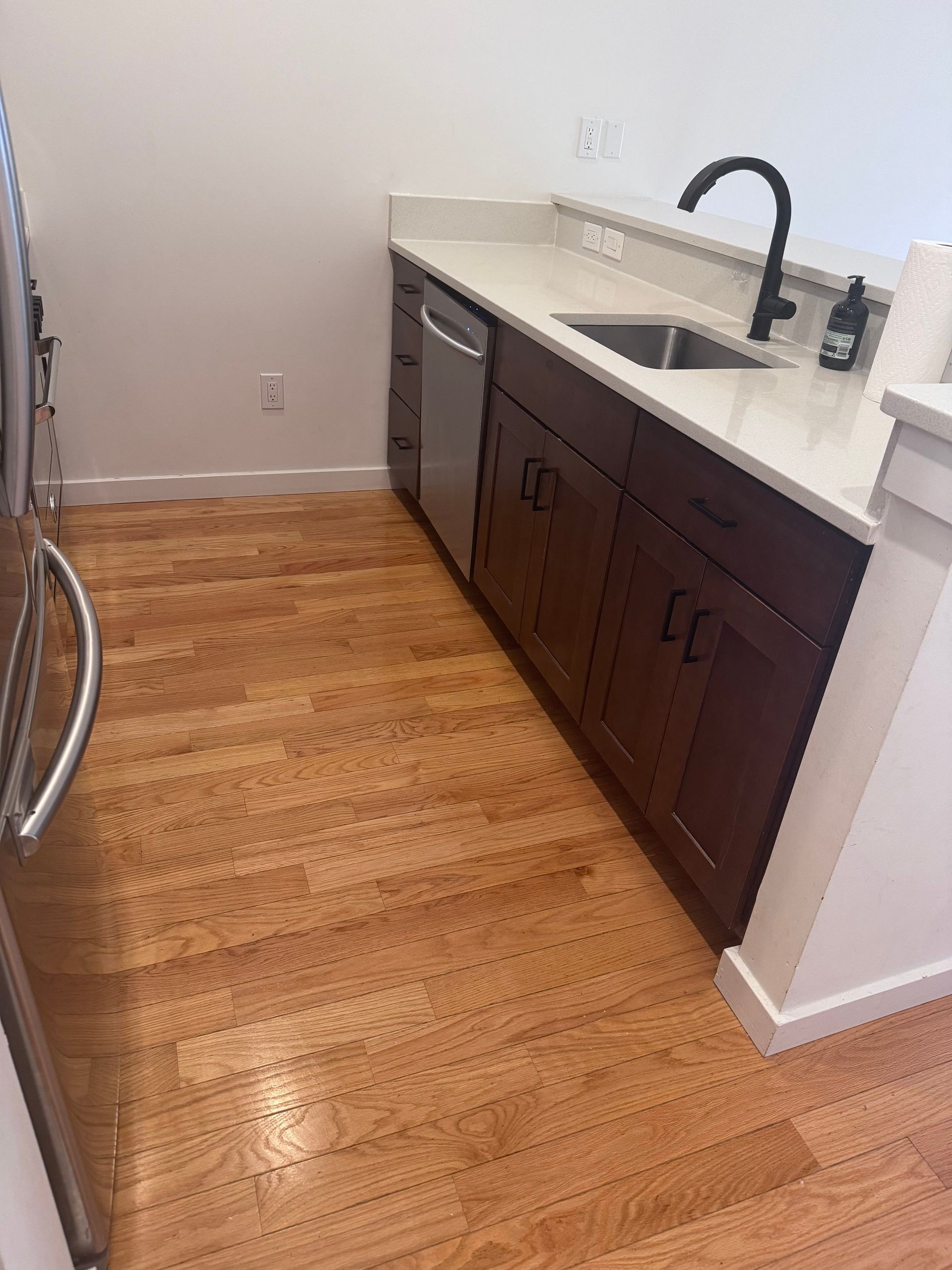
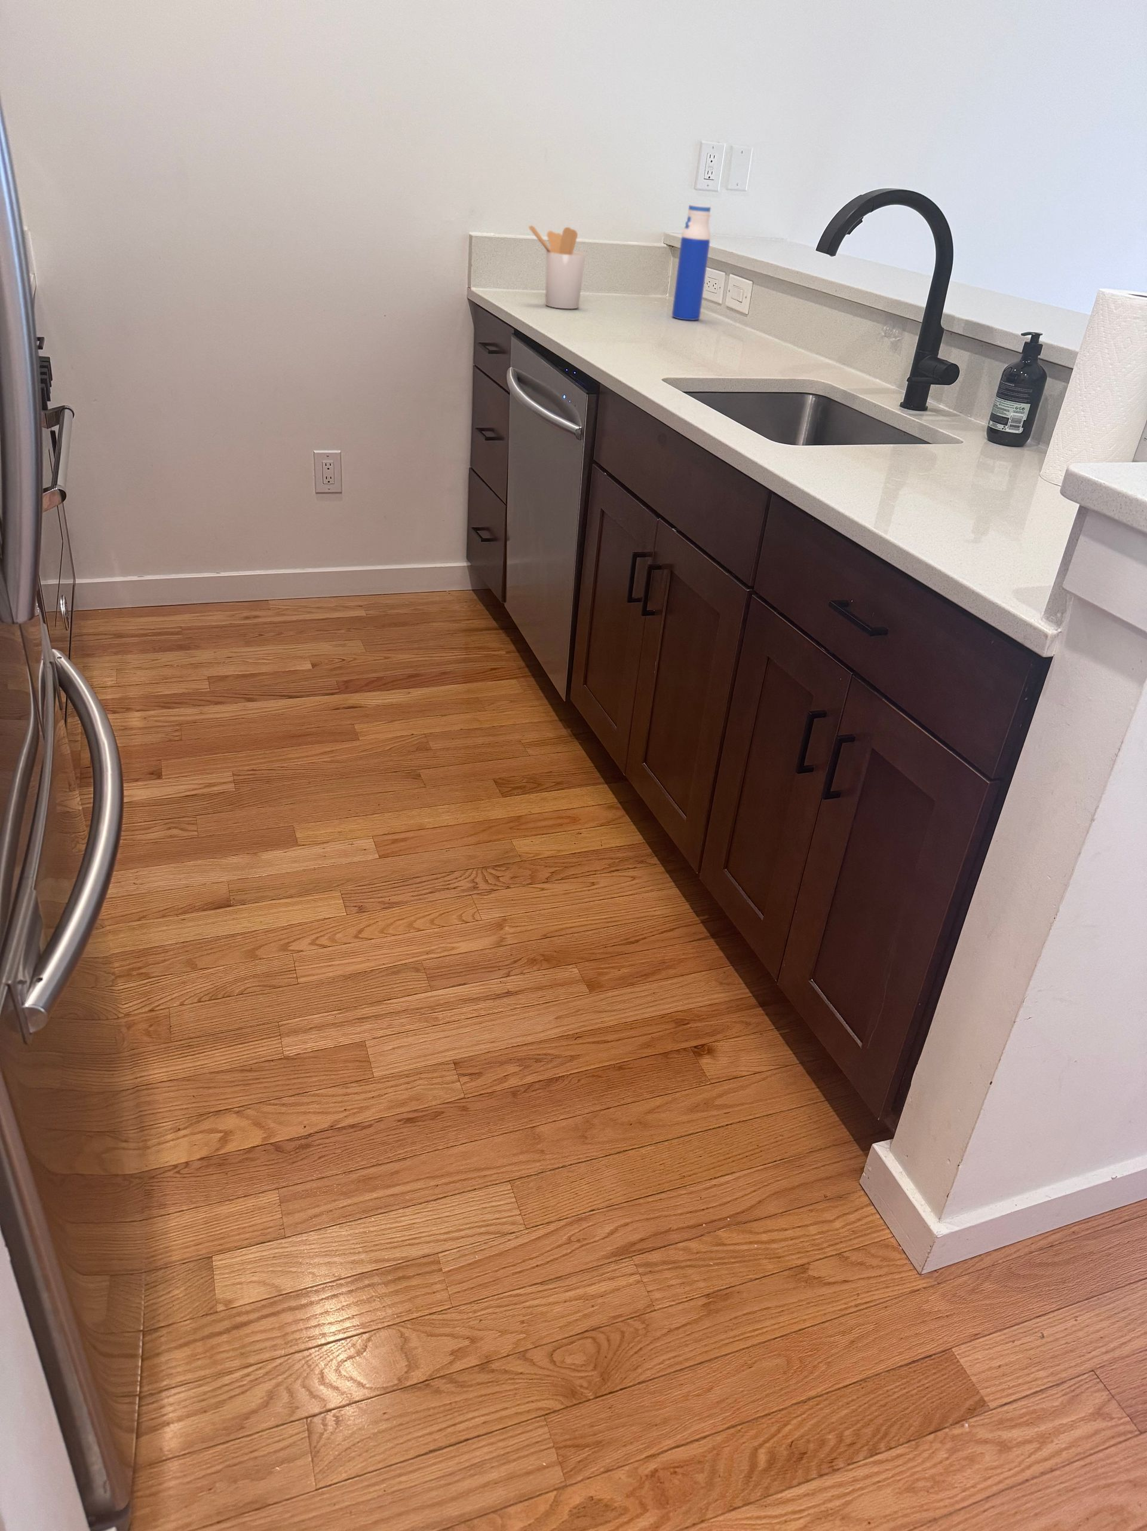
+ utensil holder (554, 265)
+ water bottle (693, 263)
